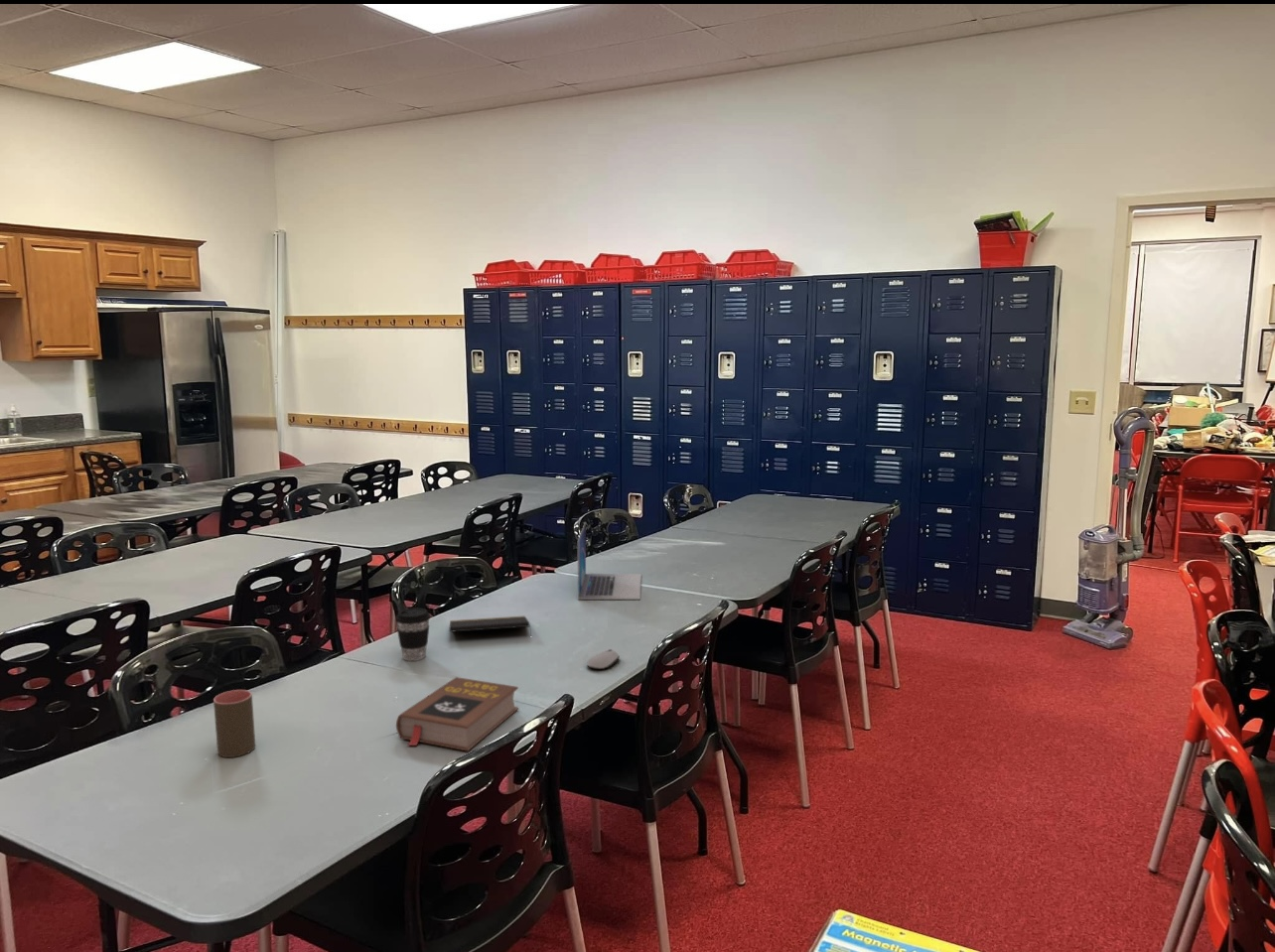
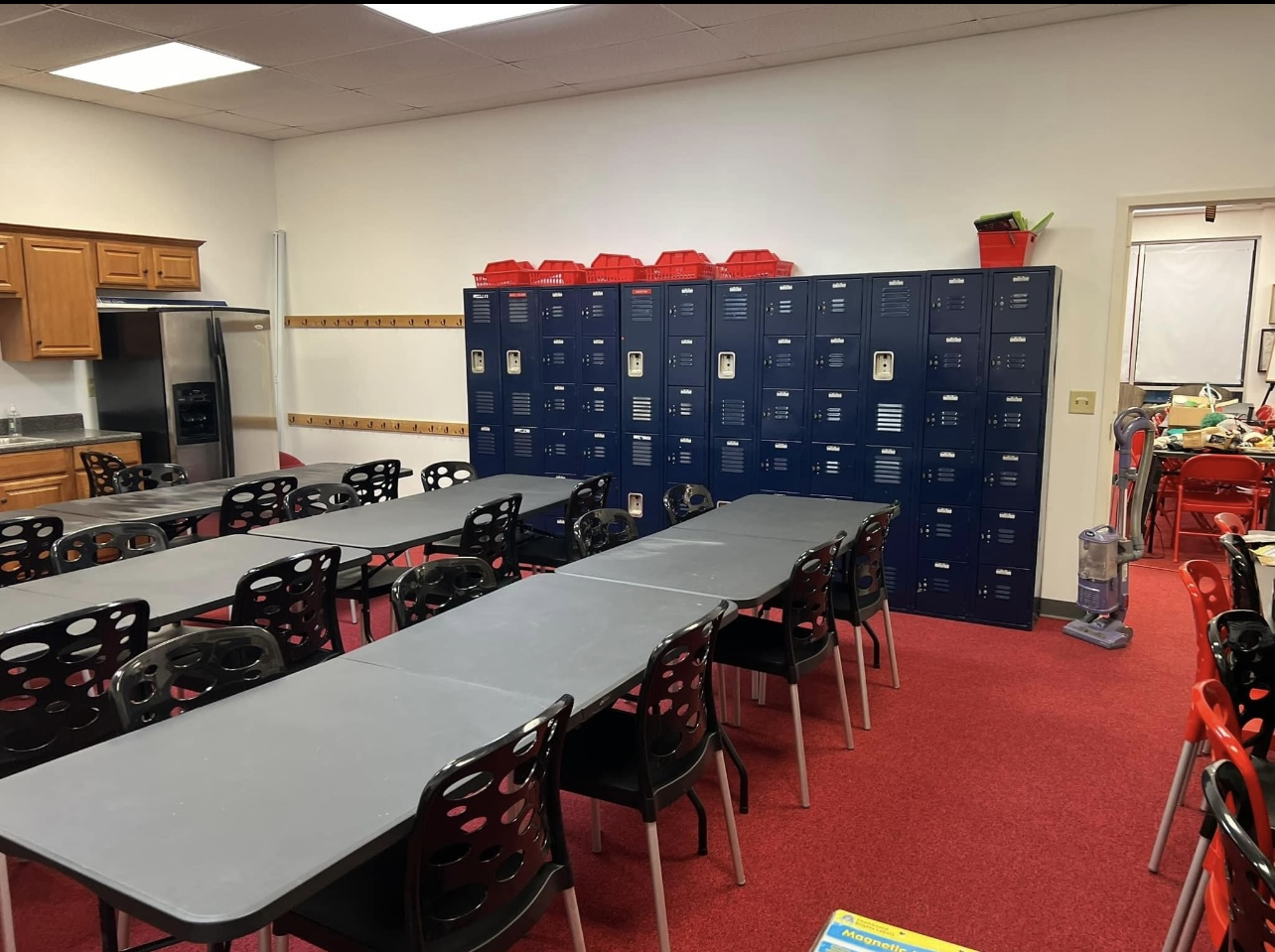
- computer mouse (603, 657)
- book (457, 713)
- laptop (611, 574)
- cup (234, 723)
- notepad (489, 623)
- coffee cup (413, 634)
